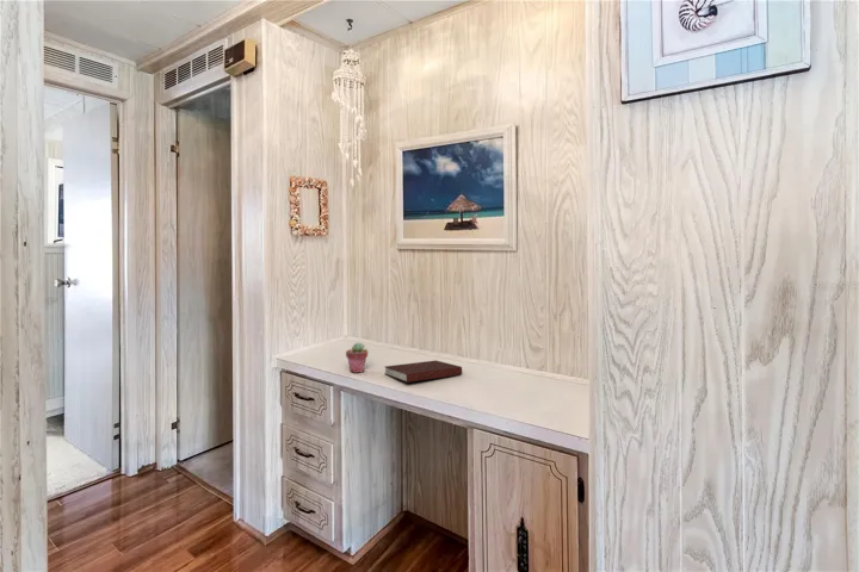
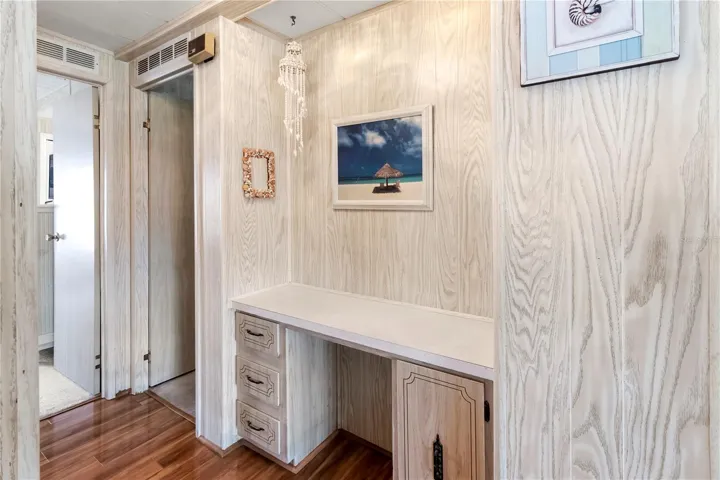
- notebook (422, 369)
- potted succulent (357, 356)
